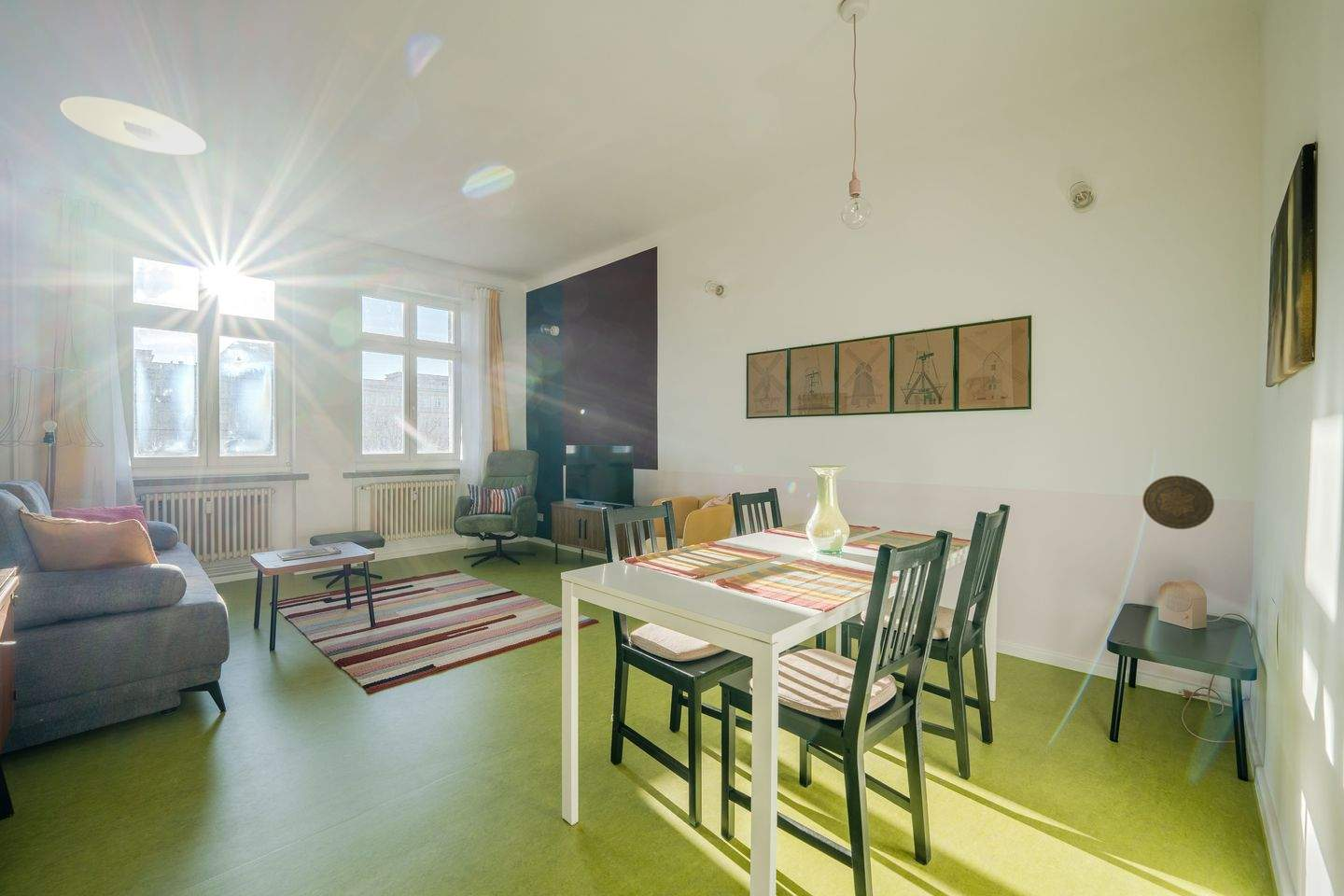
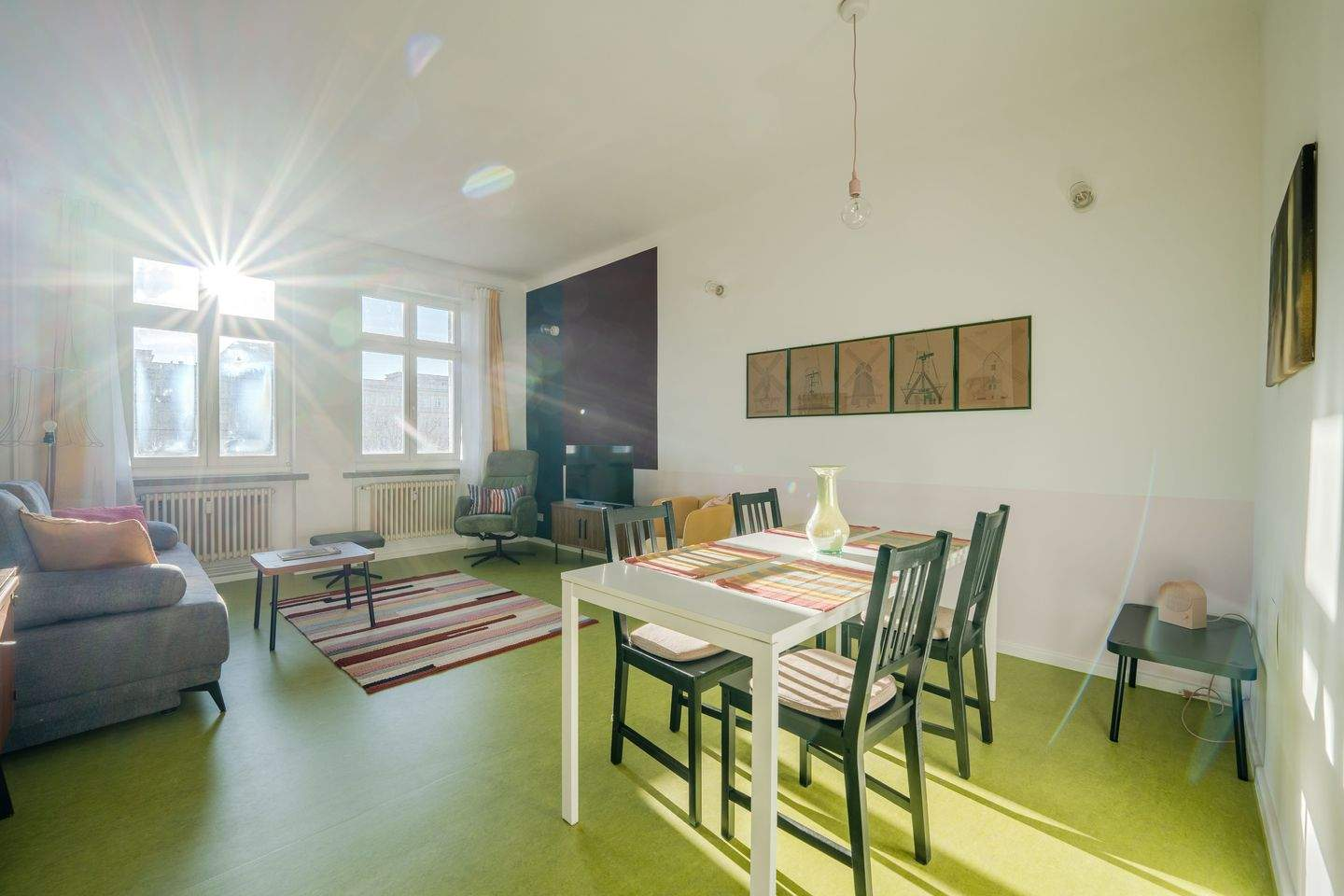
- ceiling light (137, 123)
- decorative plate (1177, 502)
